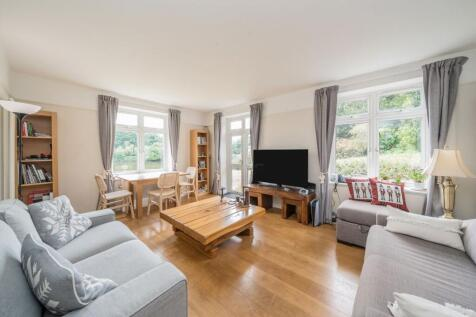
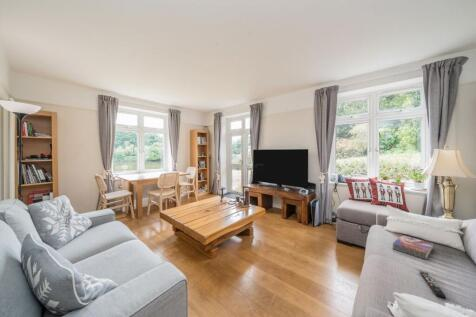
+ textbook (412, 246)
+ remote control (431, 283)
